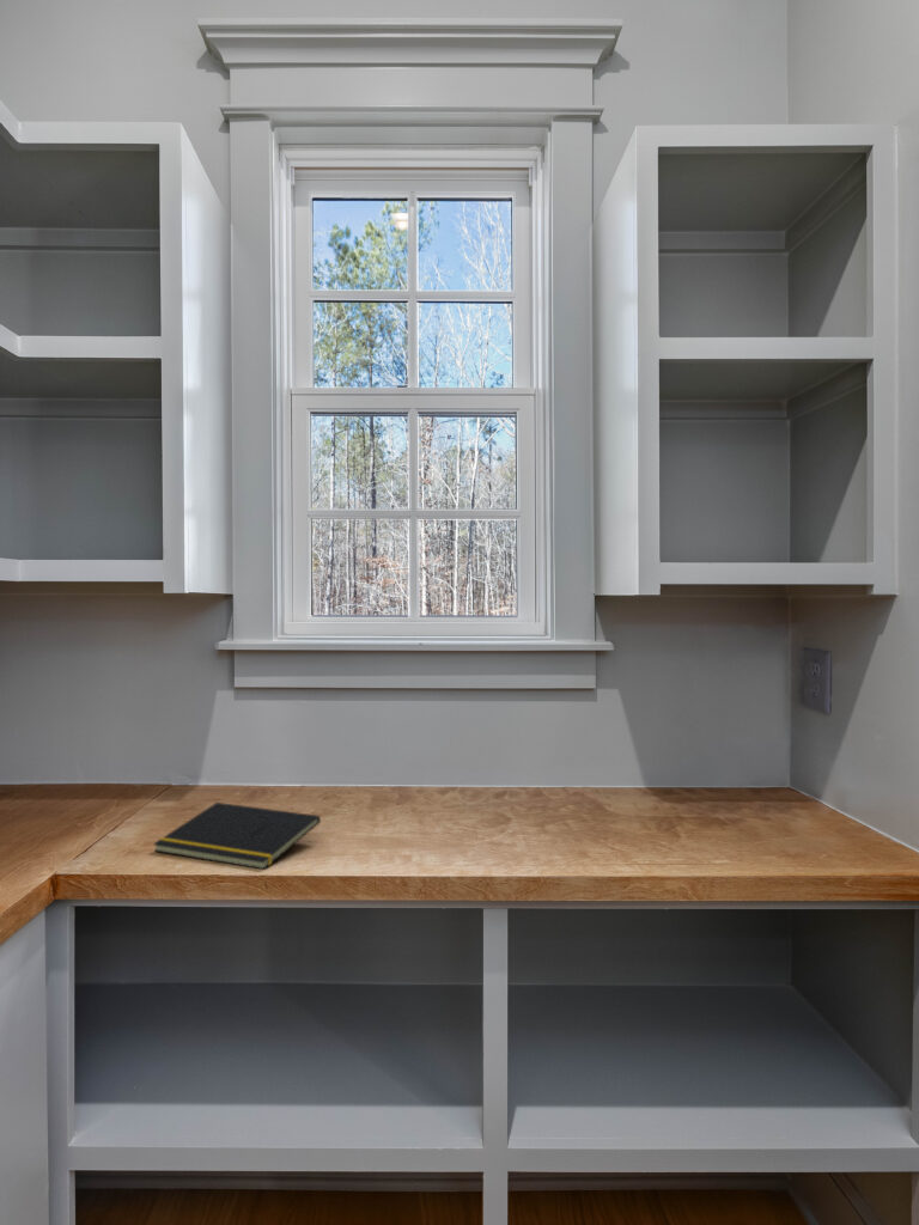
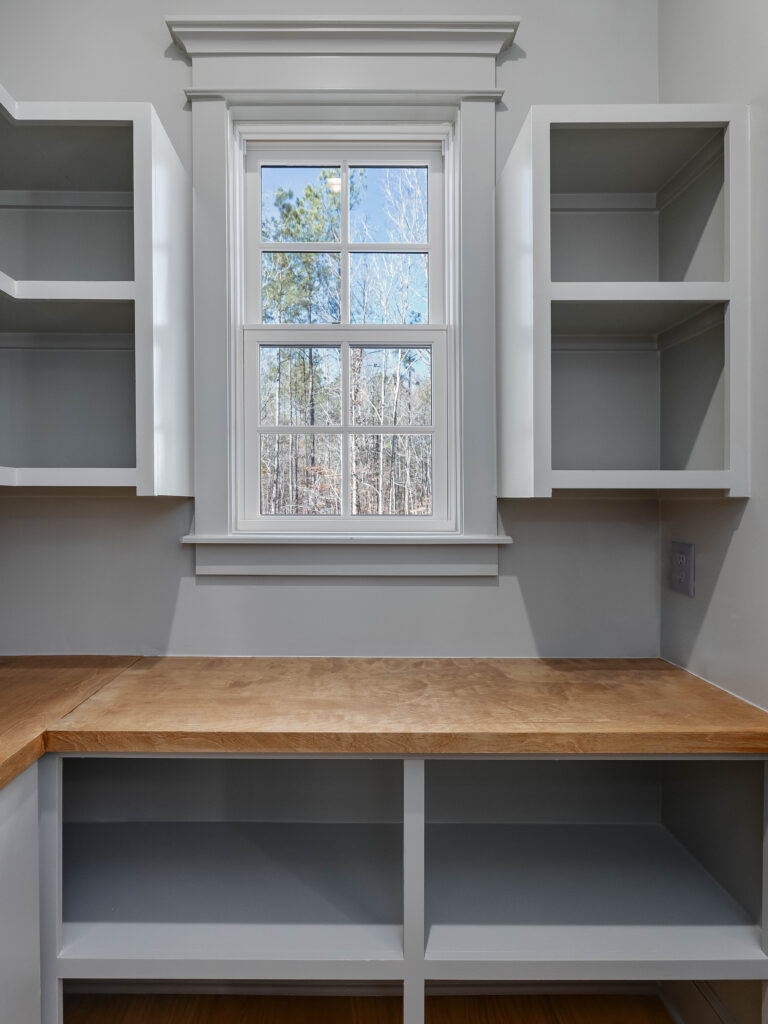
- notepad (238, 833)
